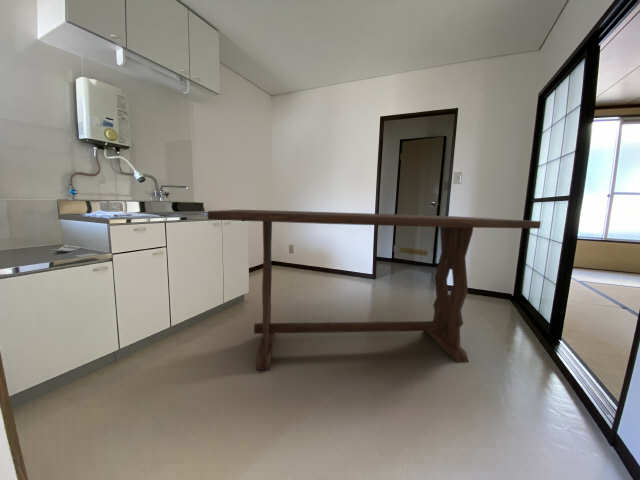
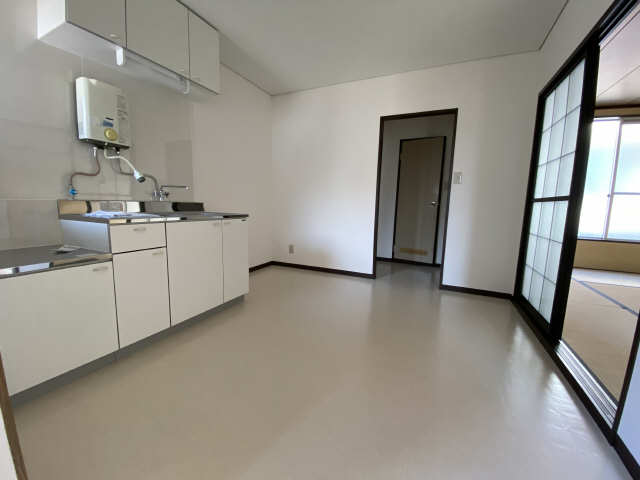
- dining table (361, 322)
